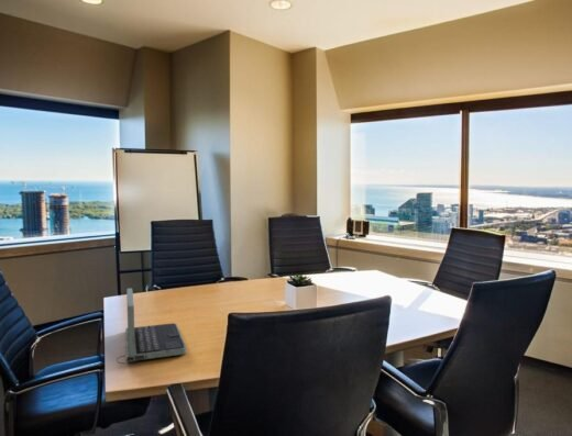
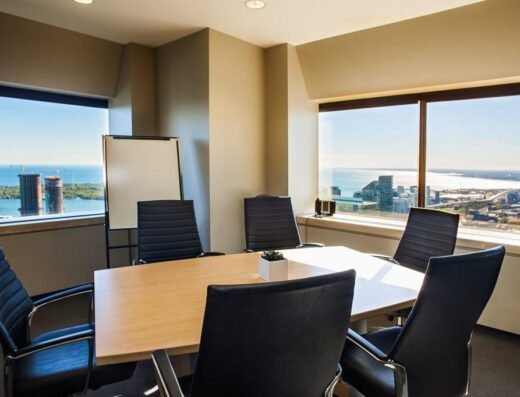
- laptop (151, 325)
